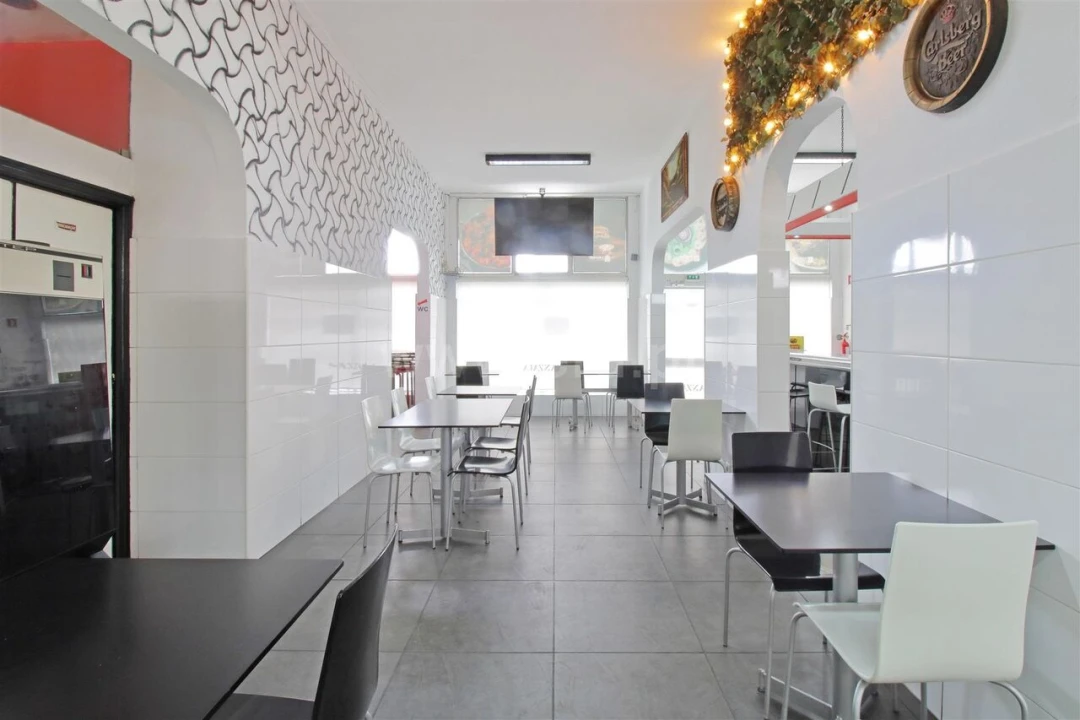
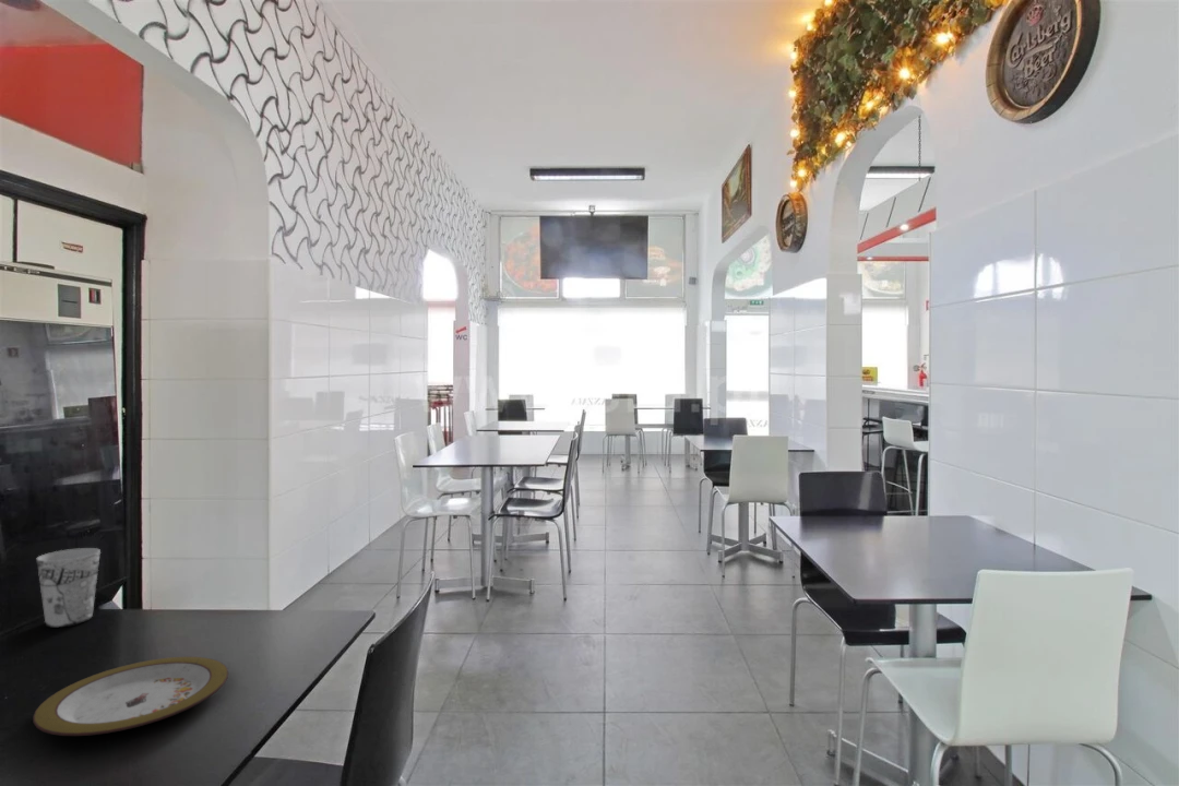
+ cup (69, 587)
+ plate (138, 696)
